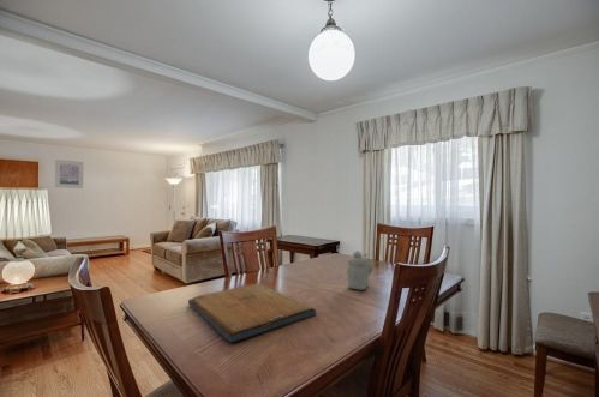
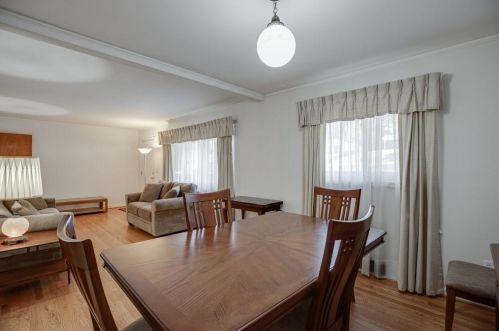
- teapot (359, 267)
- religious icon (248, 305)
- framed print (68, 174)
